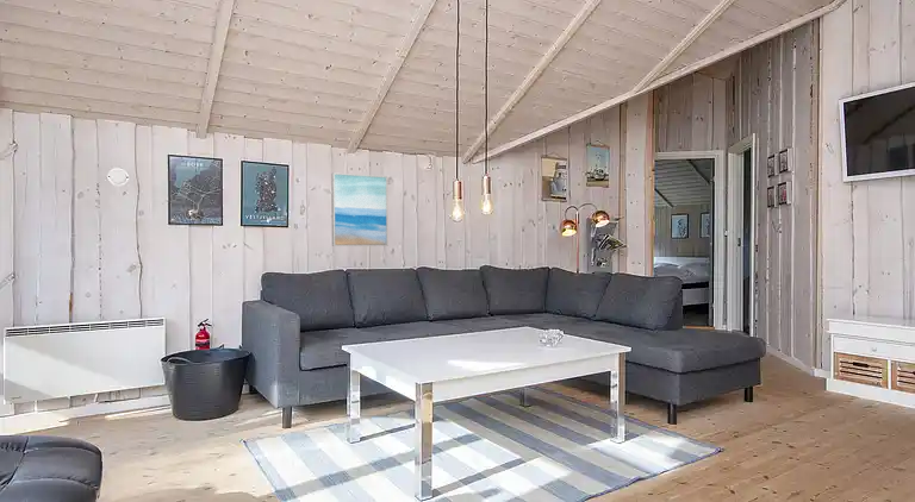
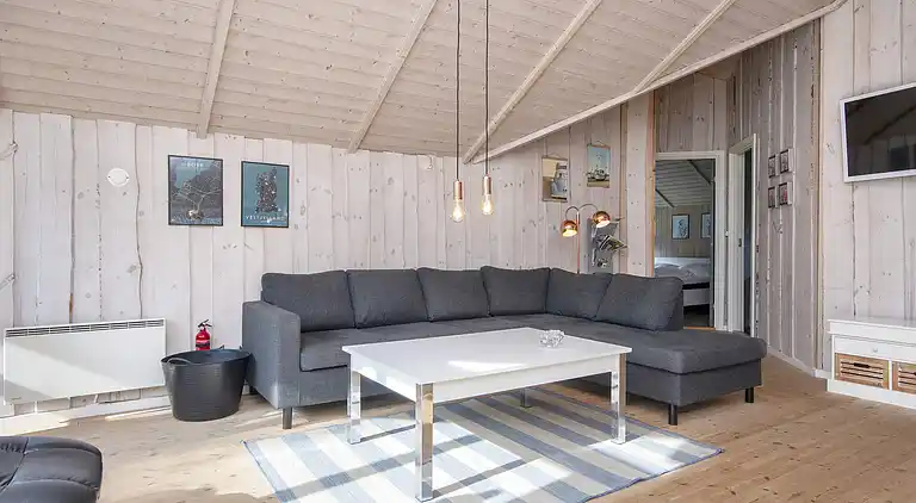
- wall art (360, 209)
